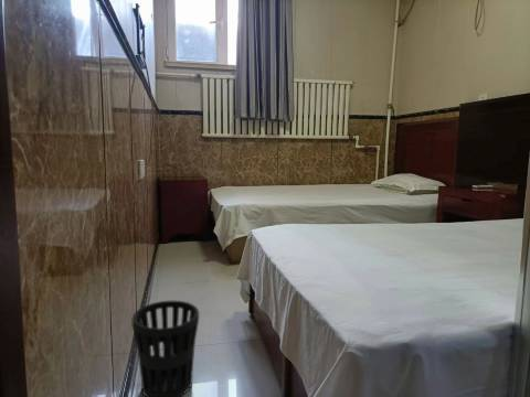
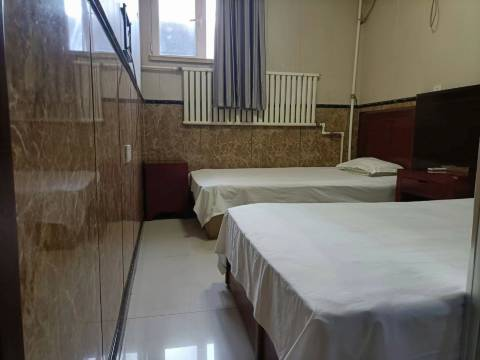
- wastebasket (167, 348)
